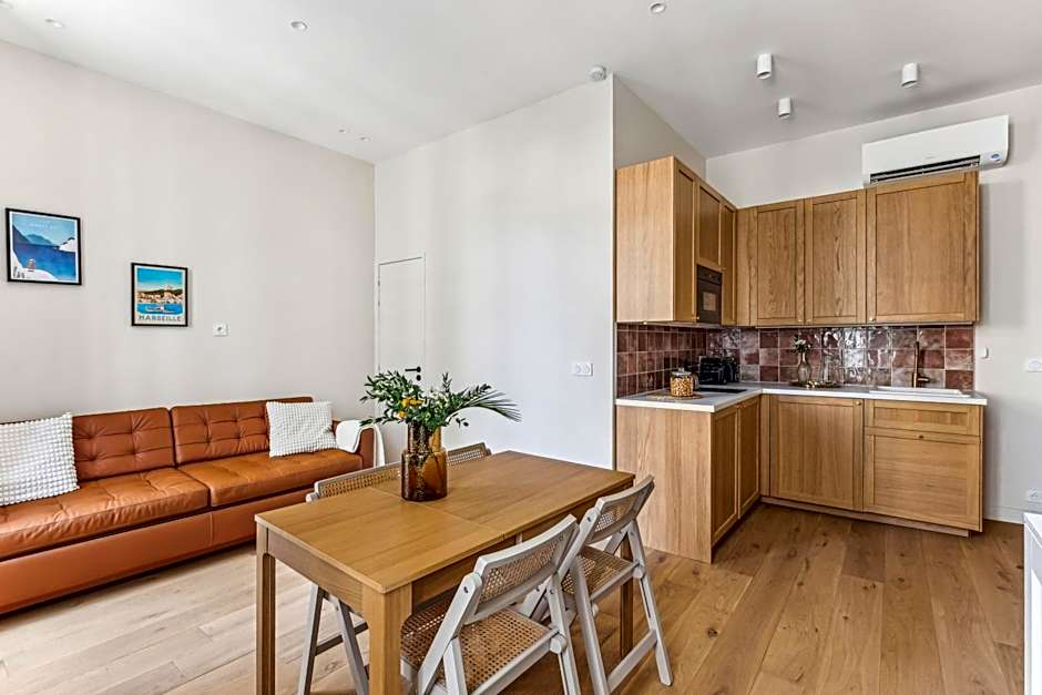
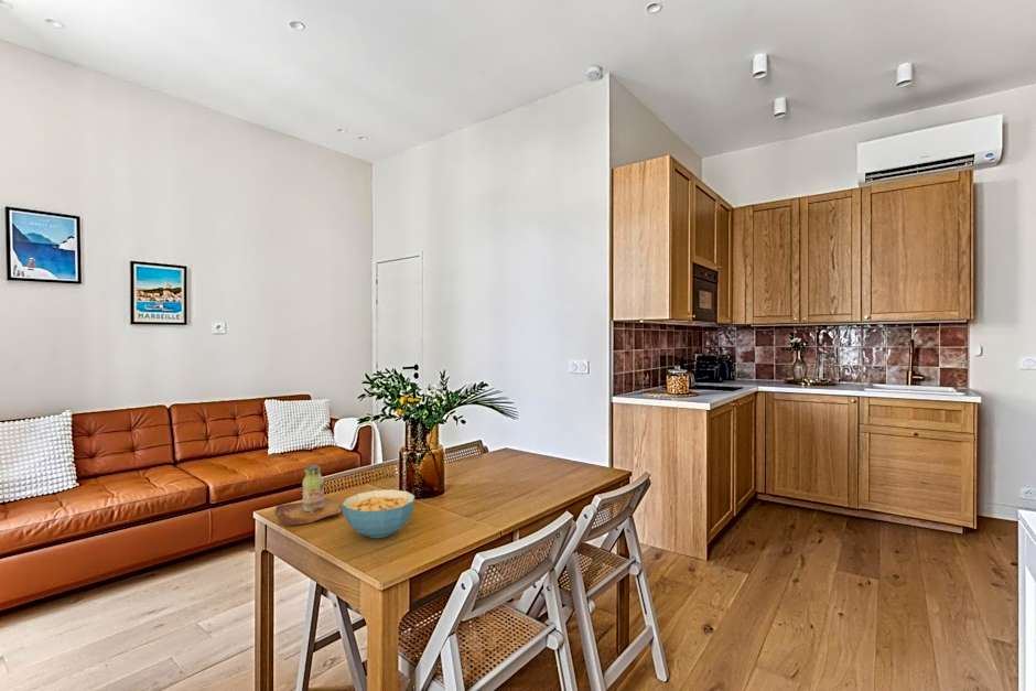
+ bottle (309, 488)
+ cereal bowl (379, 517)
